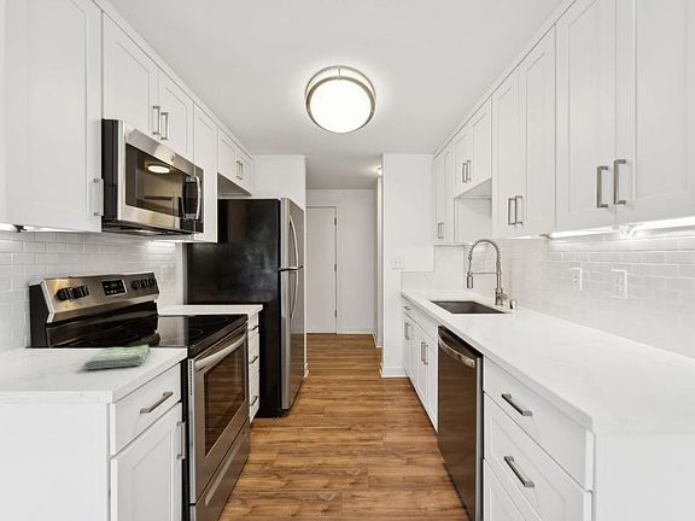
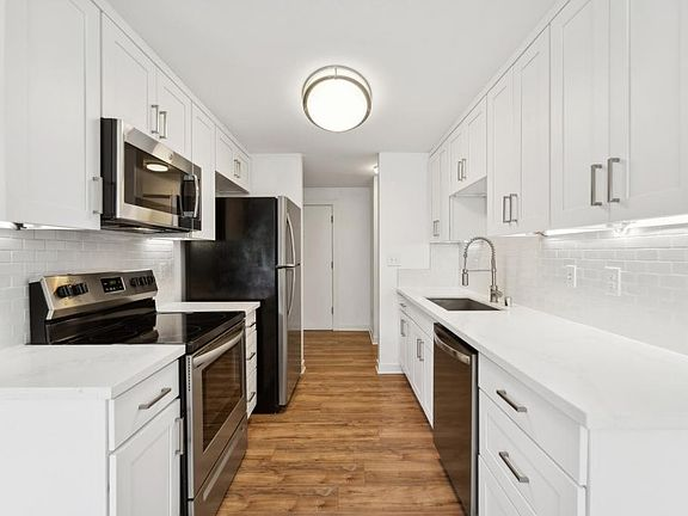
- dish towel (119, 355)
